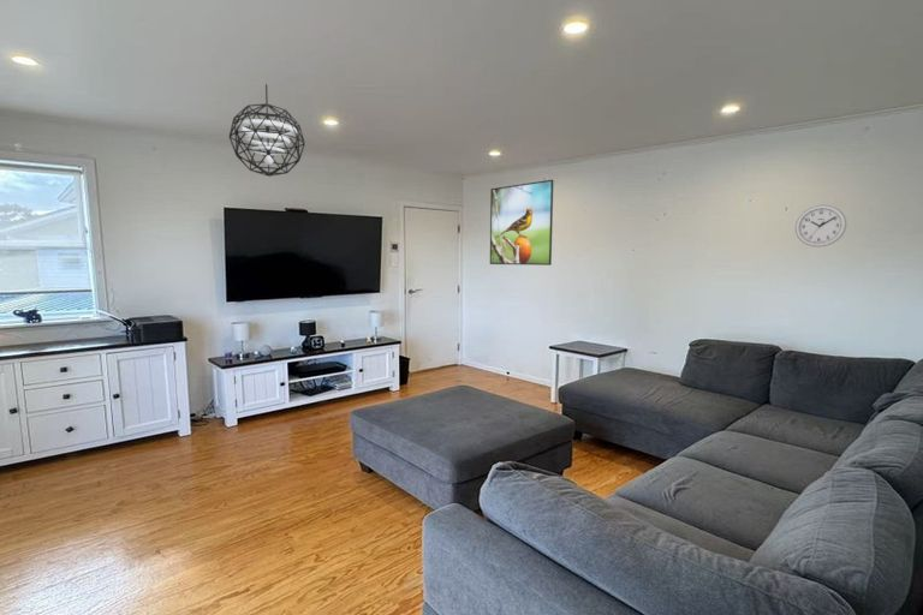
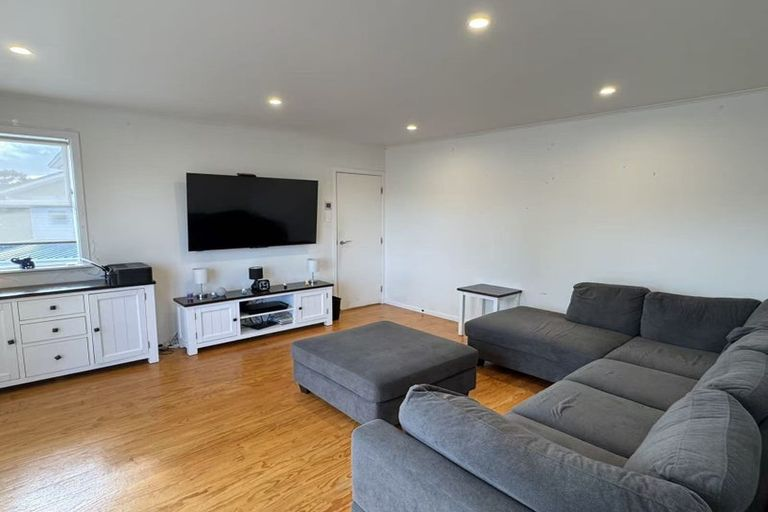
- wall clock (820, 226)
- pendant light (267, 130)
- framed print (519, 225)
